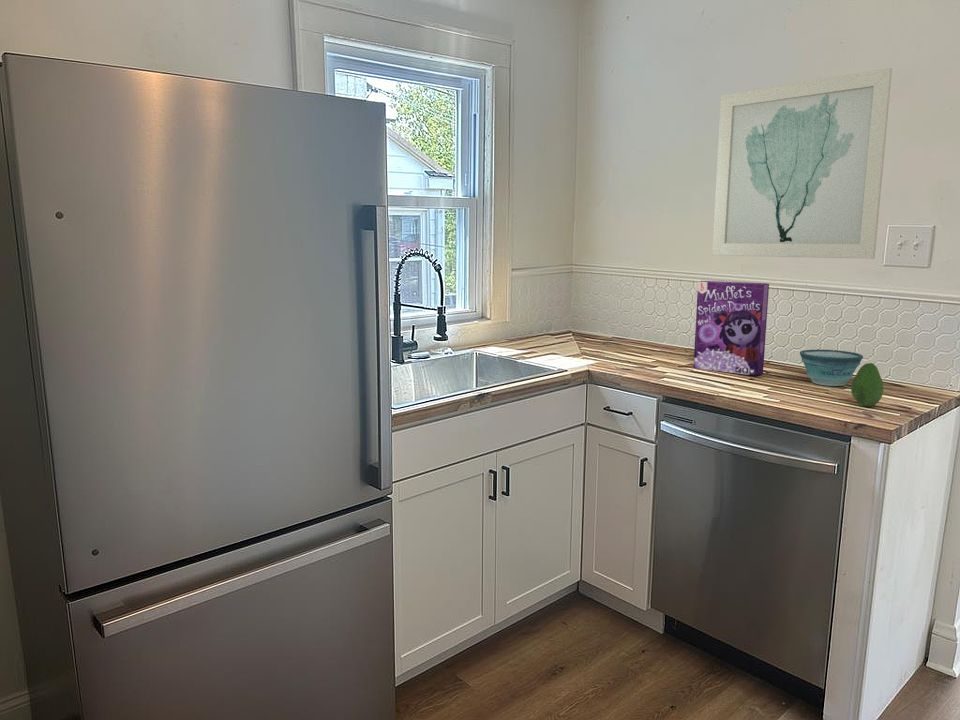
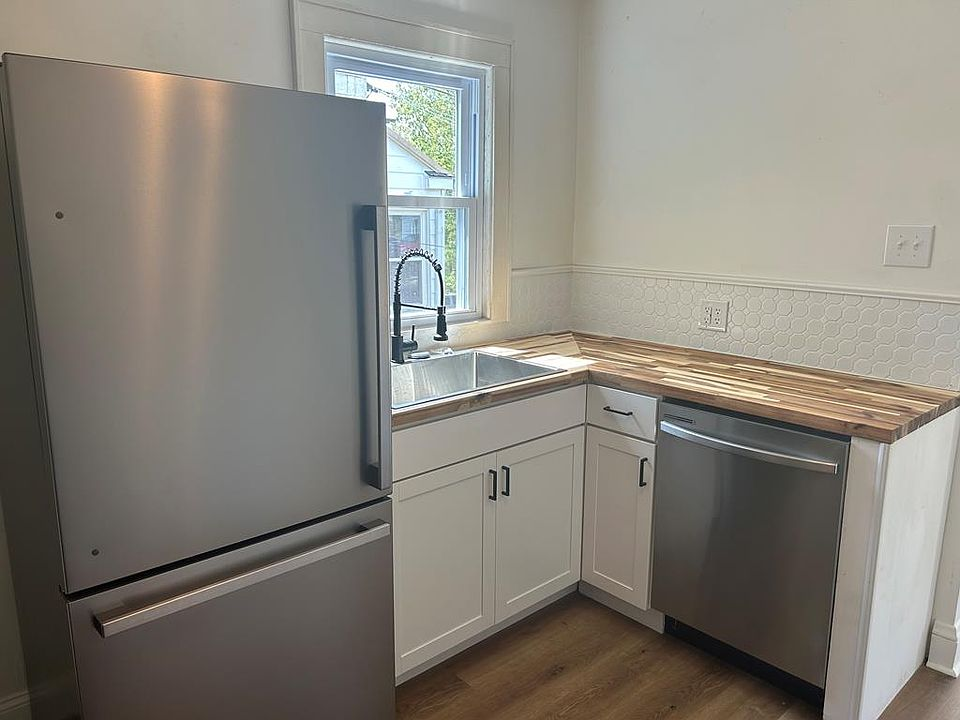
- bowl (829, 368)
- fruit (867, 384)
- cereal box (730, 326)
- wall art (793, 171)
